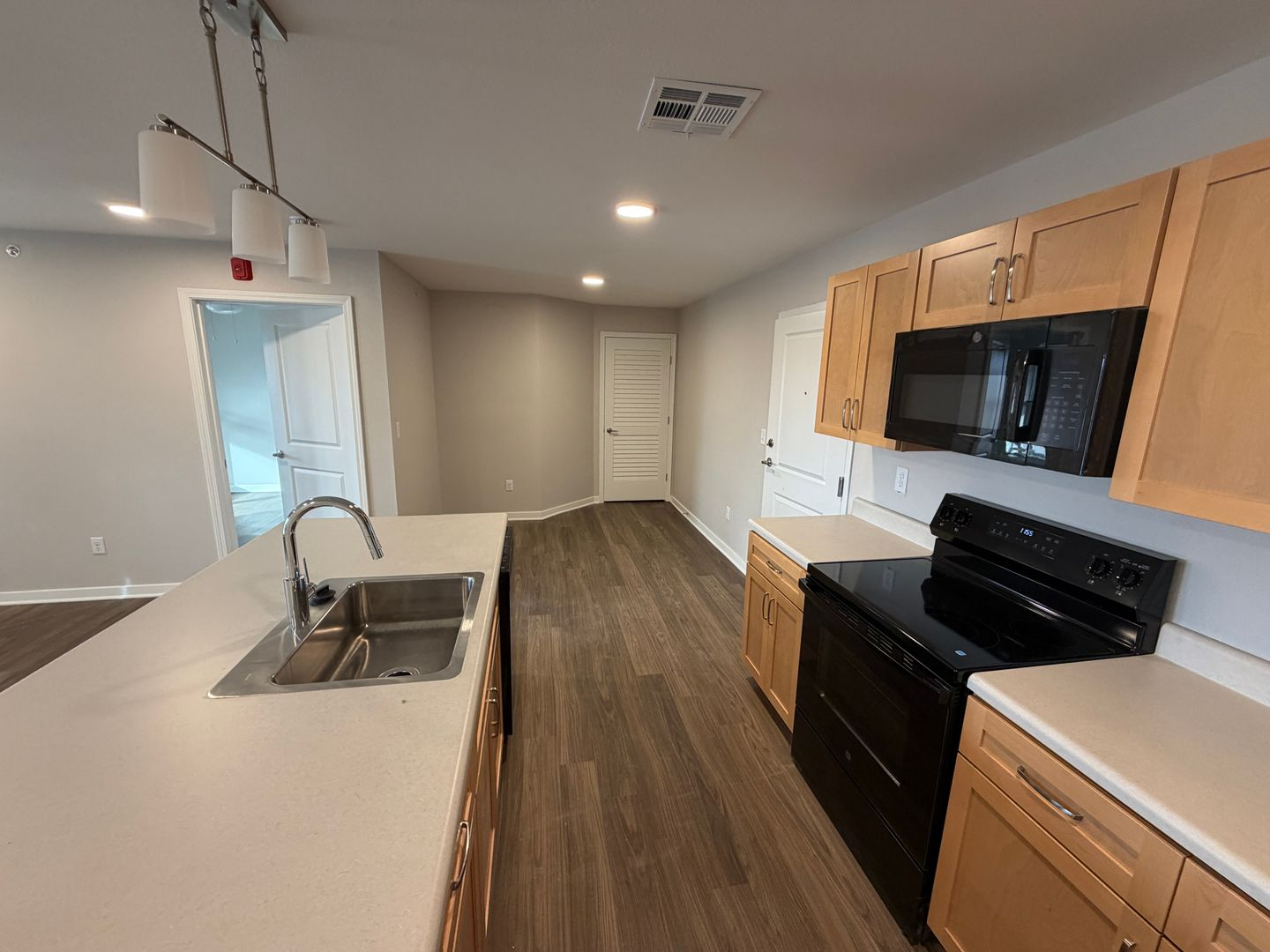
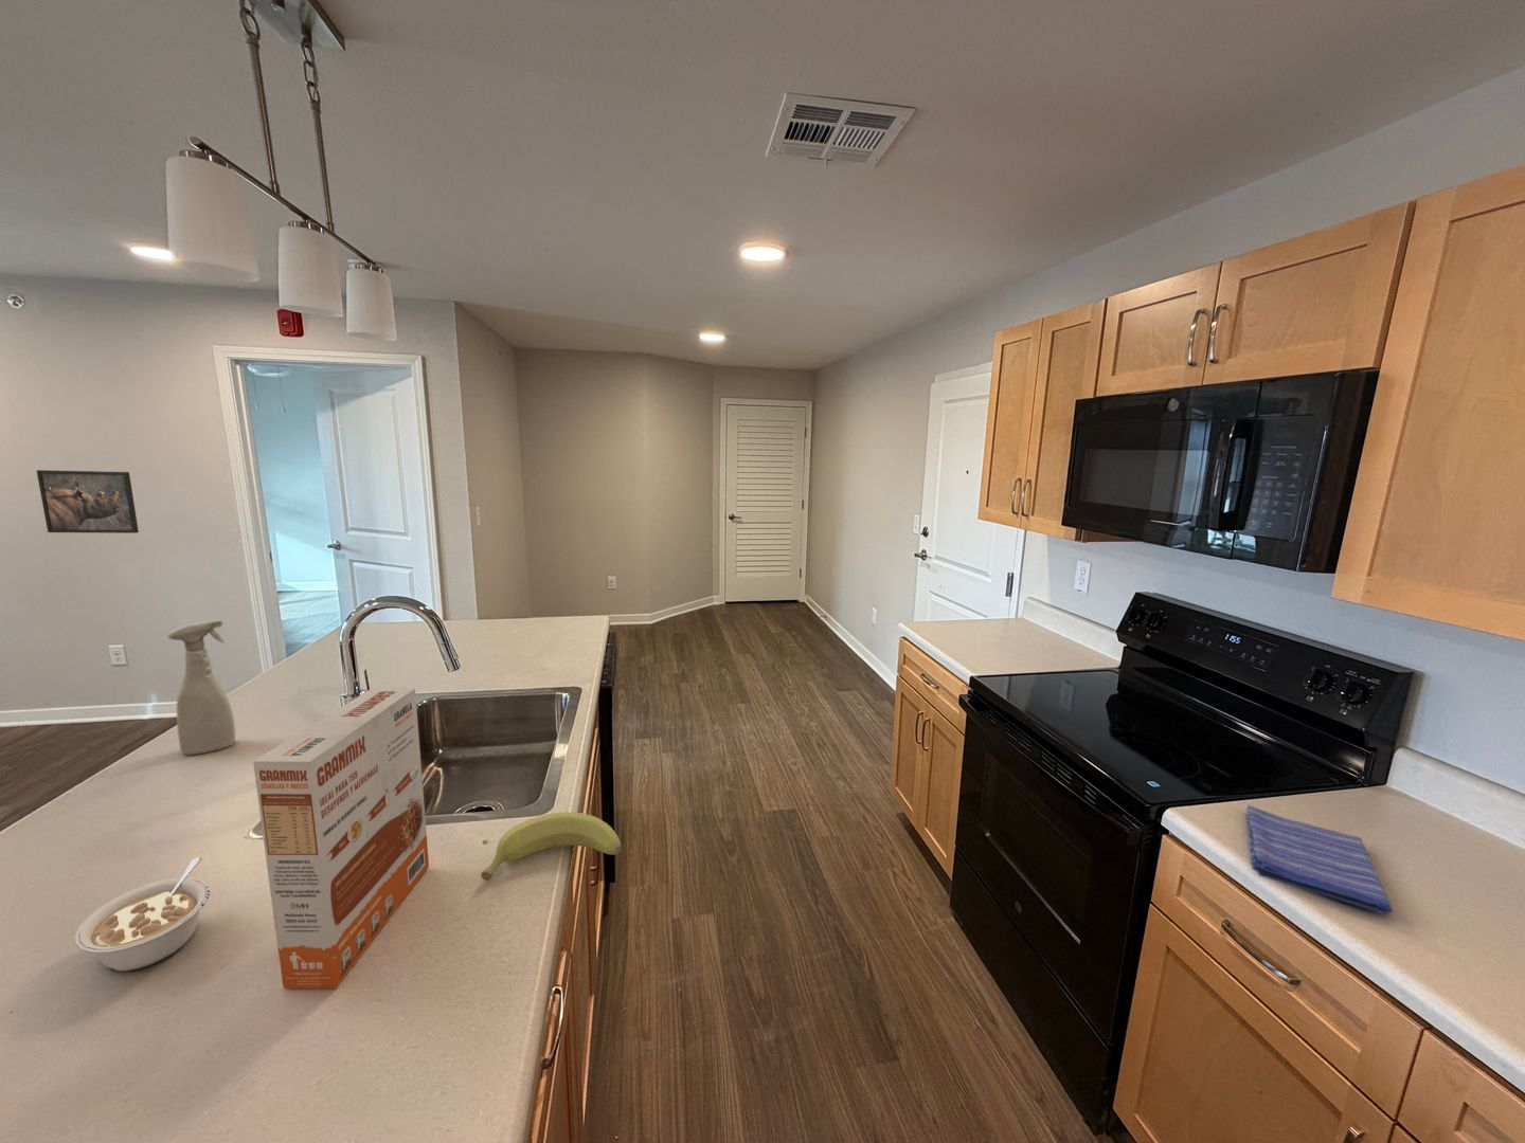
+ spray bottle (201, 686)
+ banana (548, 844)
+ legume (148, 922)
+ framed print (88, 502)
+ cereal box (355, 822)
+ dish towel (1309, 852)
